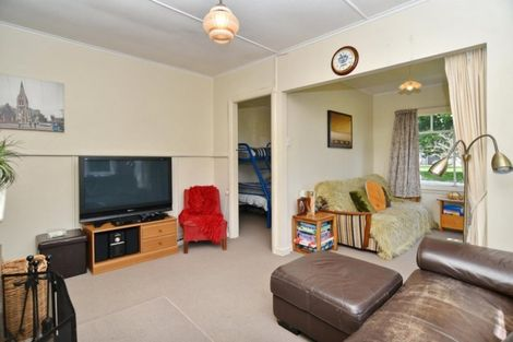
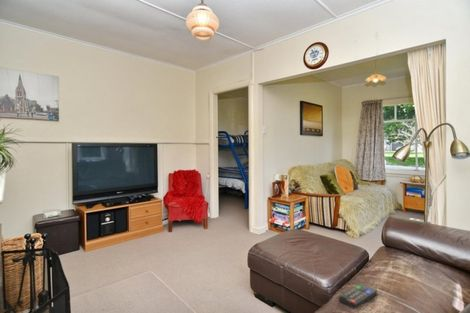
+ remote control (358, 294)
